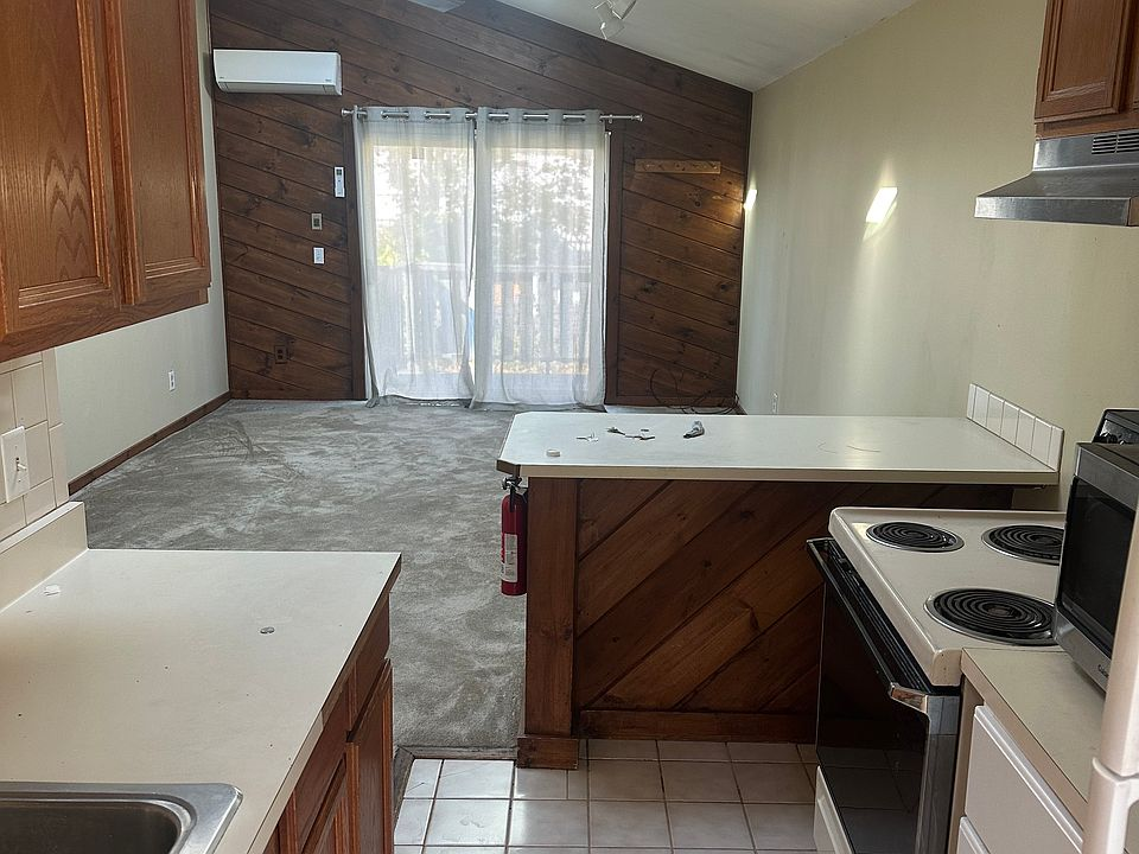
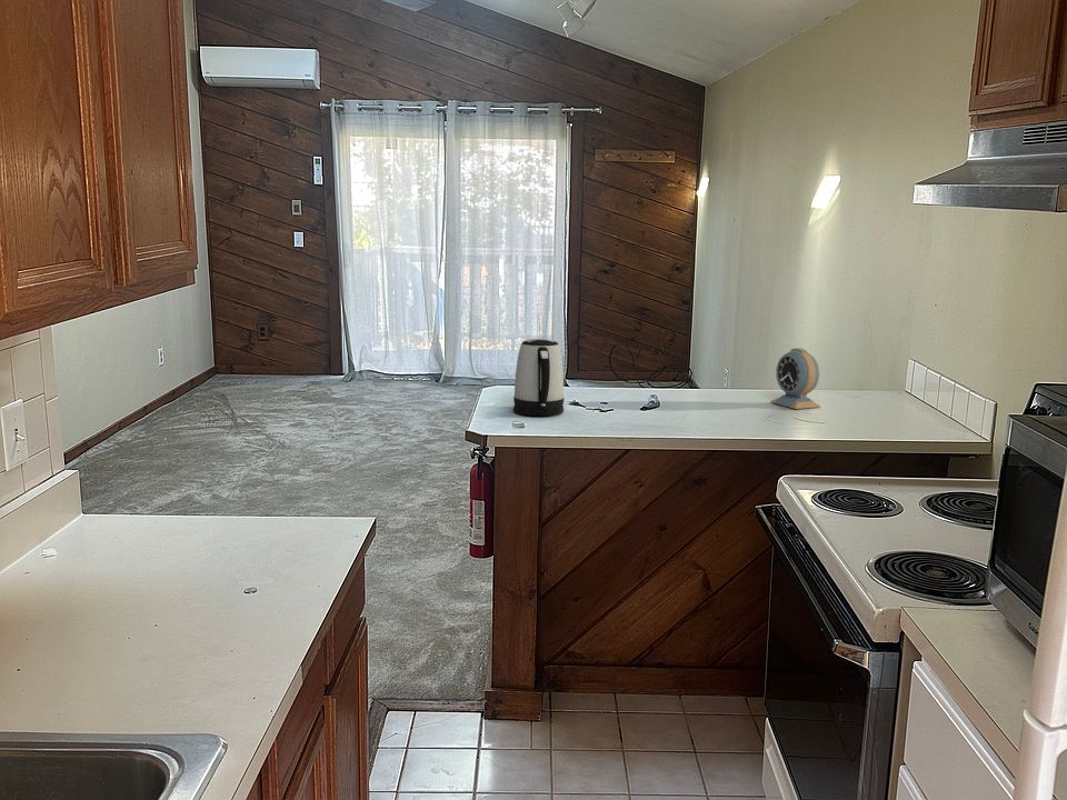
+ alarm clock (797, 376)
+ kettle (540, 377)
